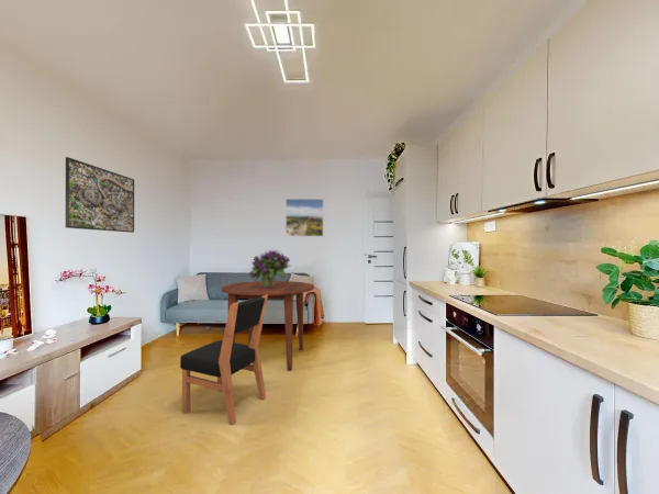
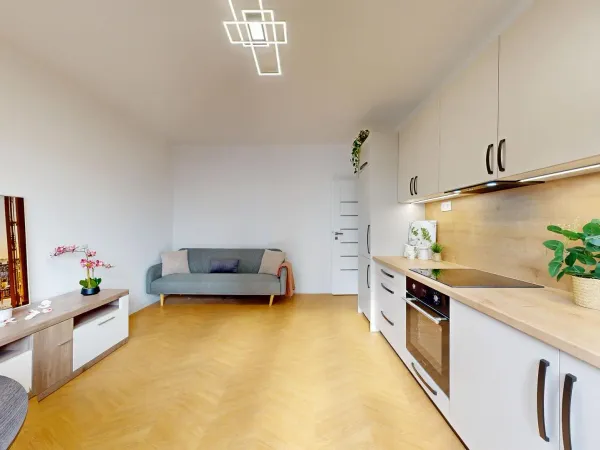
- dining table (253, 326)
- dining chair (225, 350)
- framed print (304, 217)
- bouquet (270, 268)
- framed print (104, 200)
